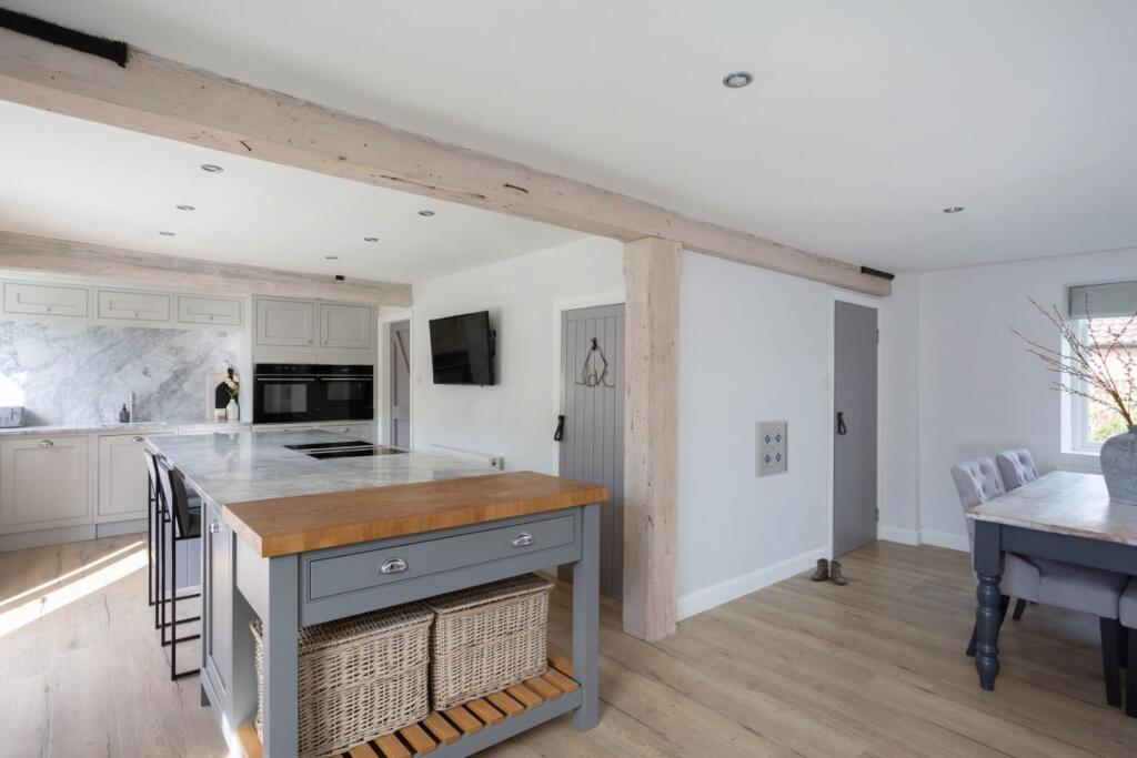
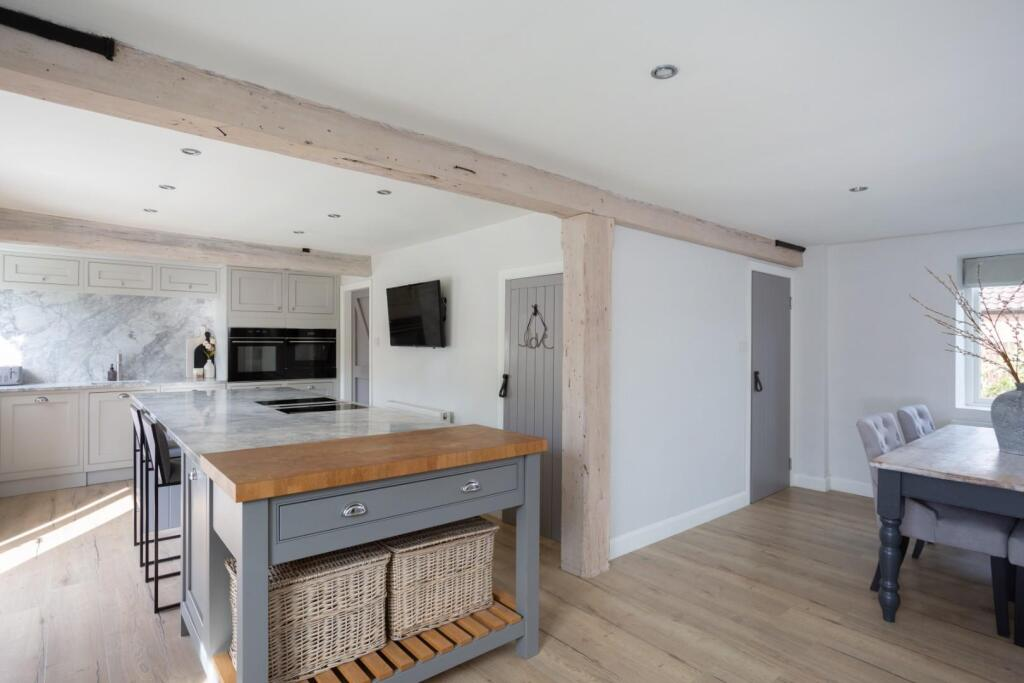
- boots (827, 570)
- wall art (772, 447)
